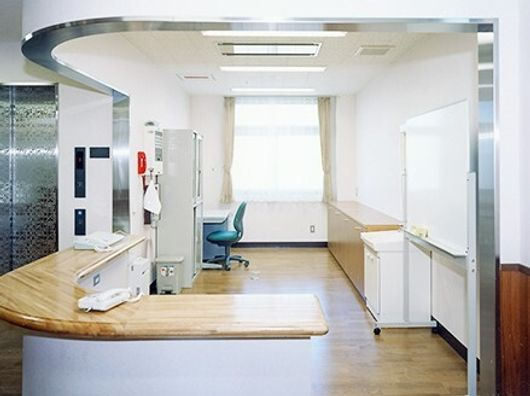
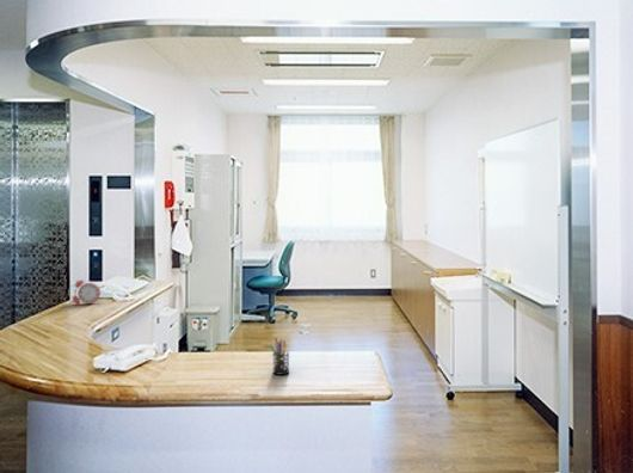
+ pen holder (278, 355)
+ alarm clock (86, 291)
